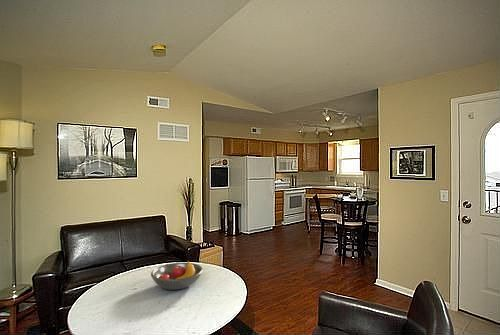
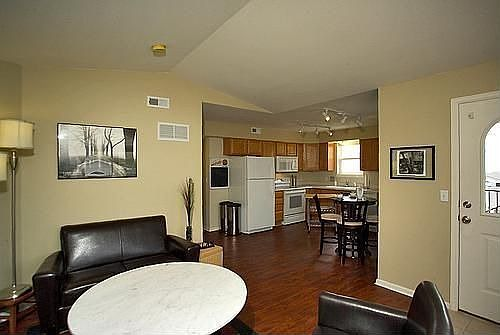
- fruit bowl (177, 275)
